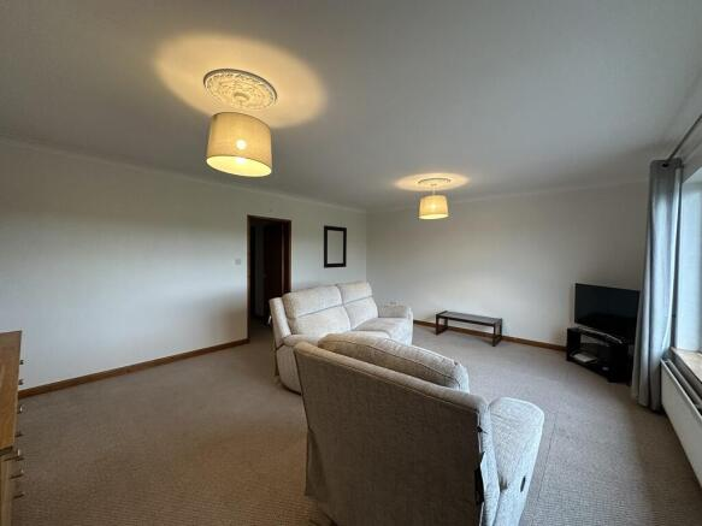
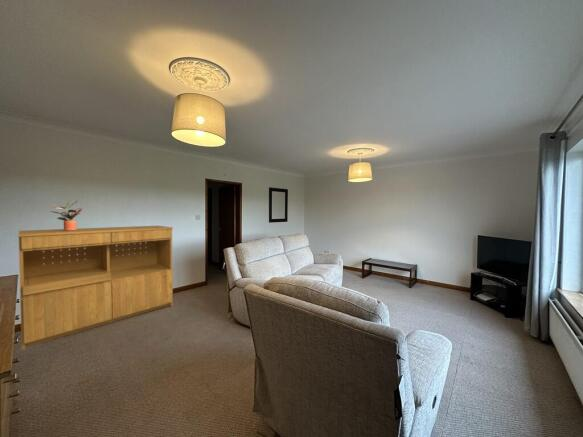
+ bookcase (106, 273)
+ potted plant (65, 215)
